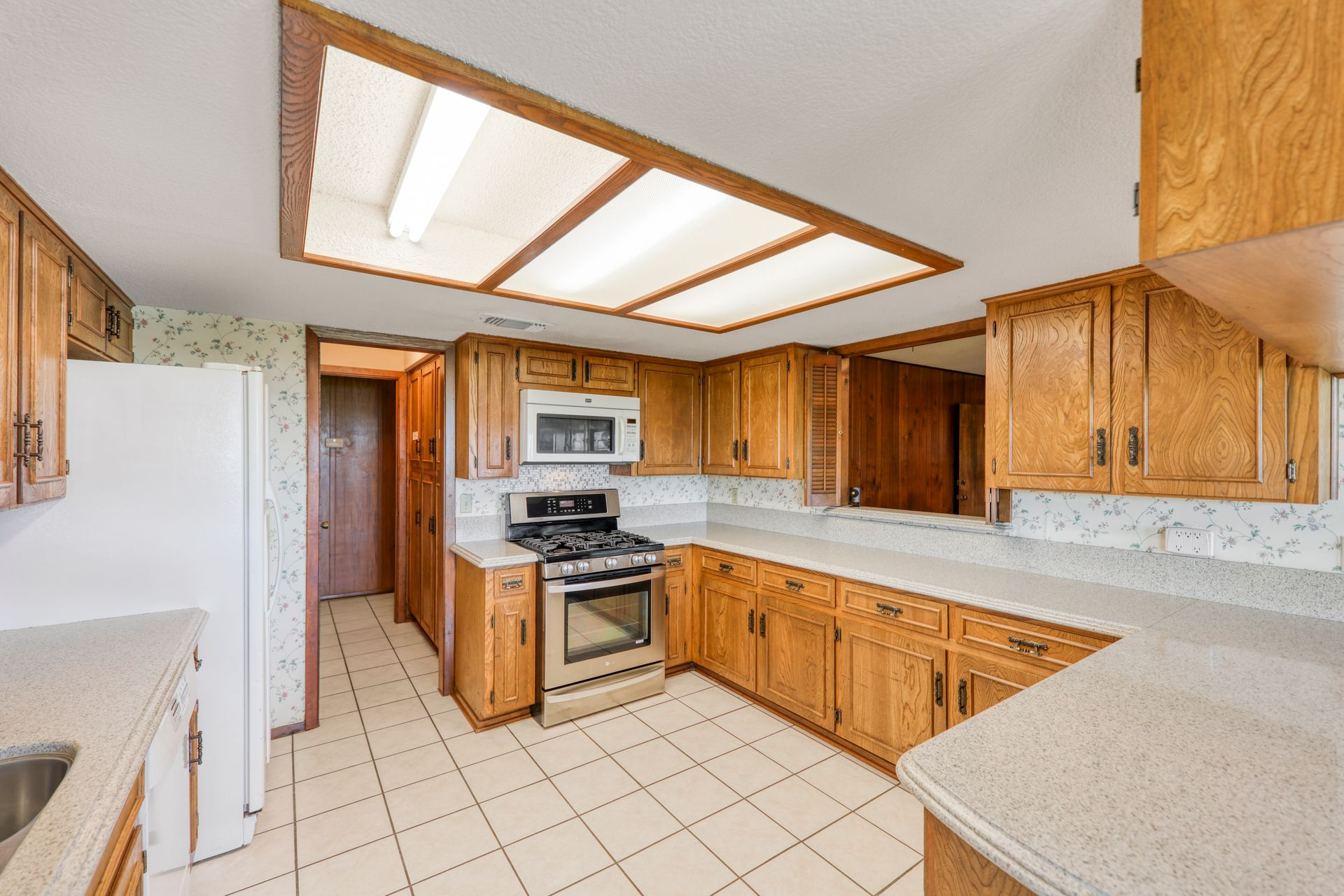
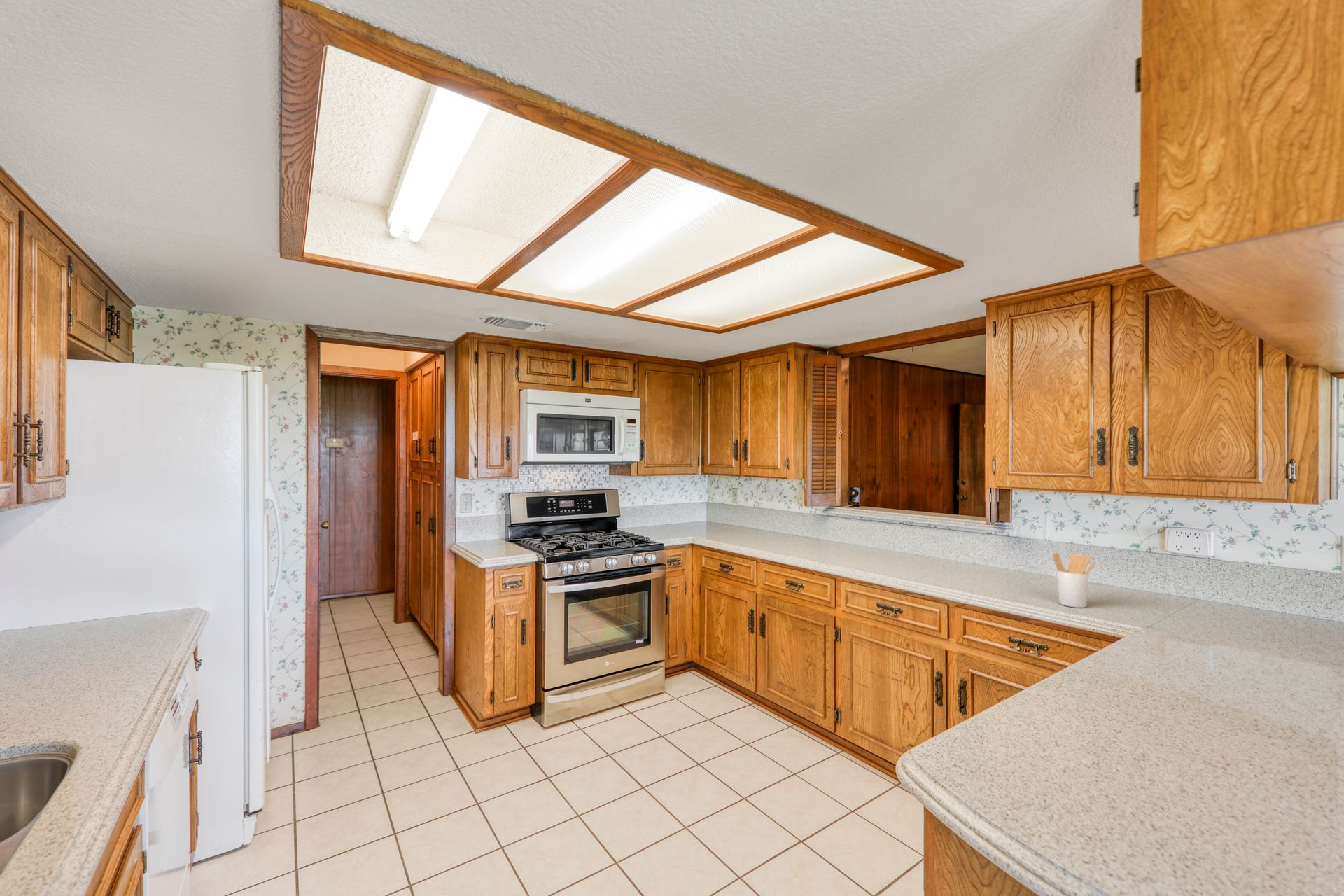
+ utensil holder (1074, 578)
